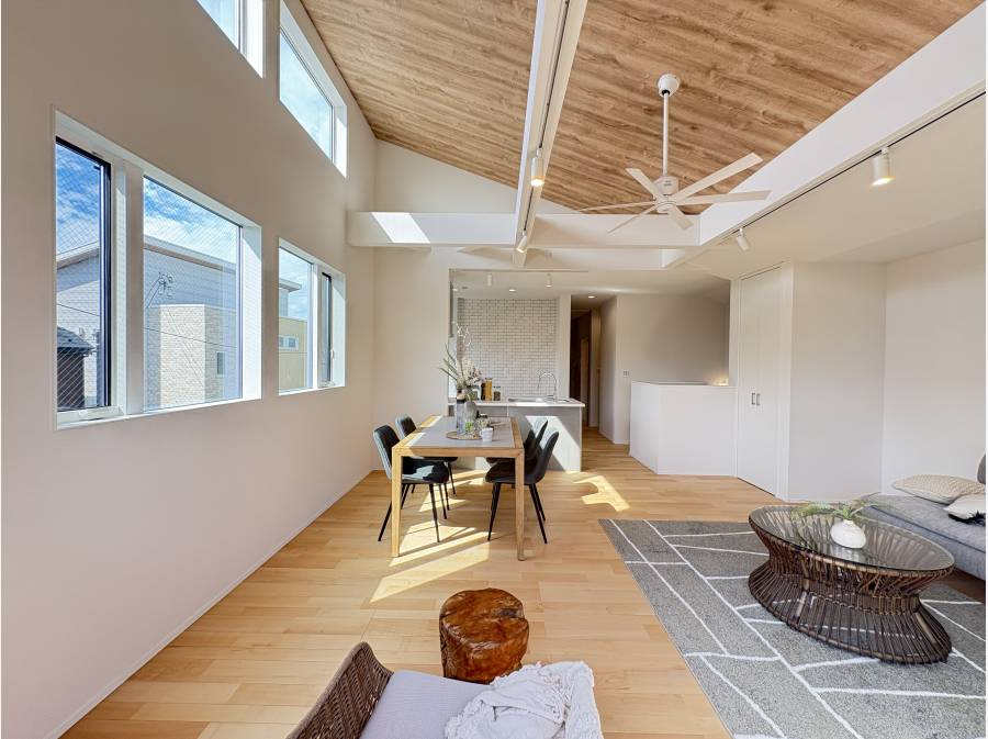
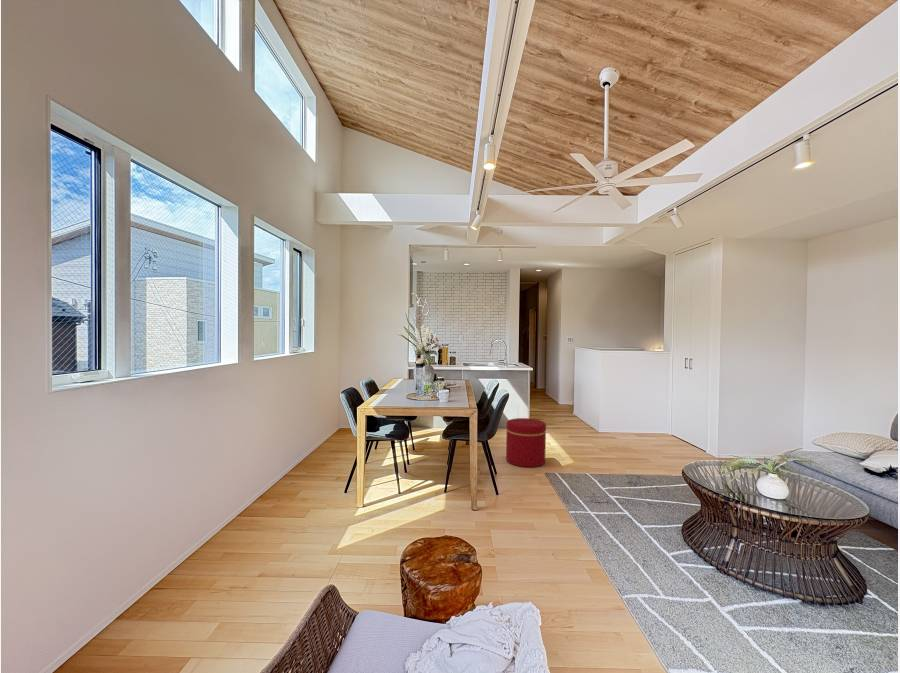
+ ottoman (525, 441)
